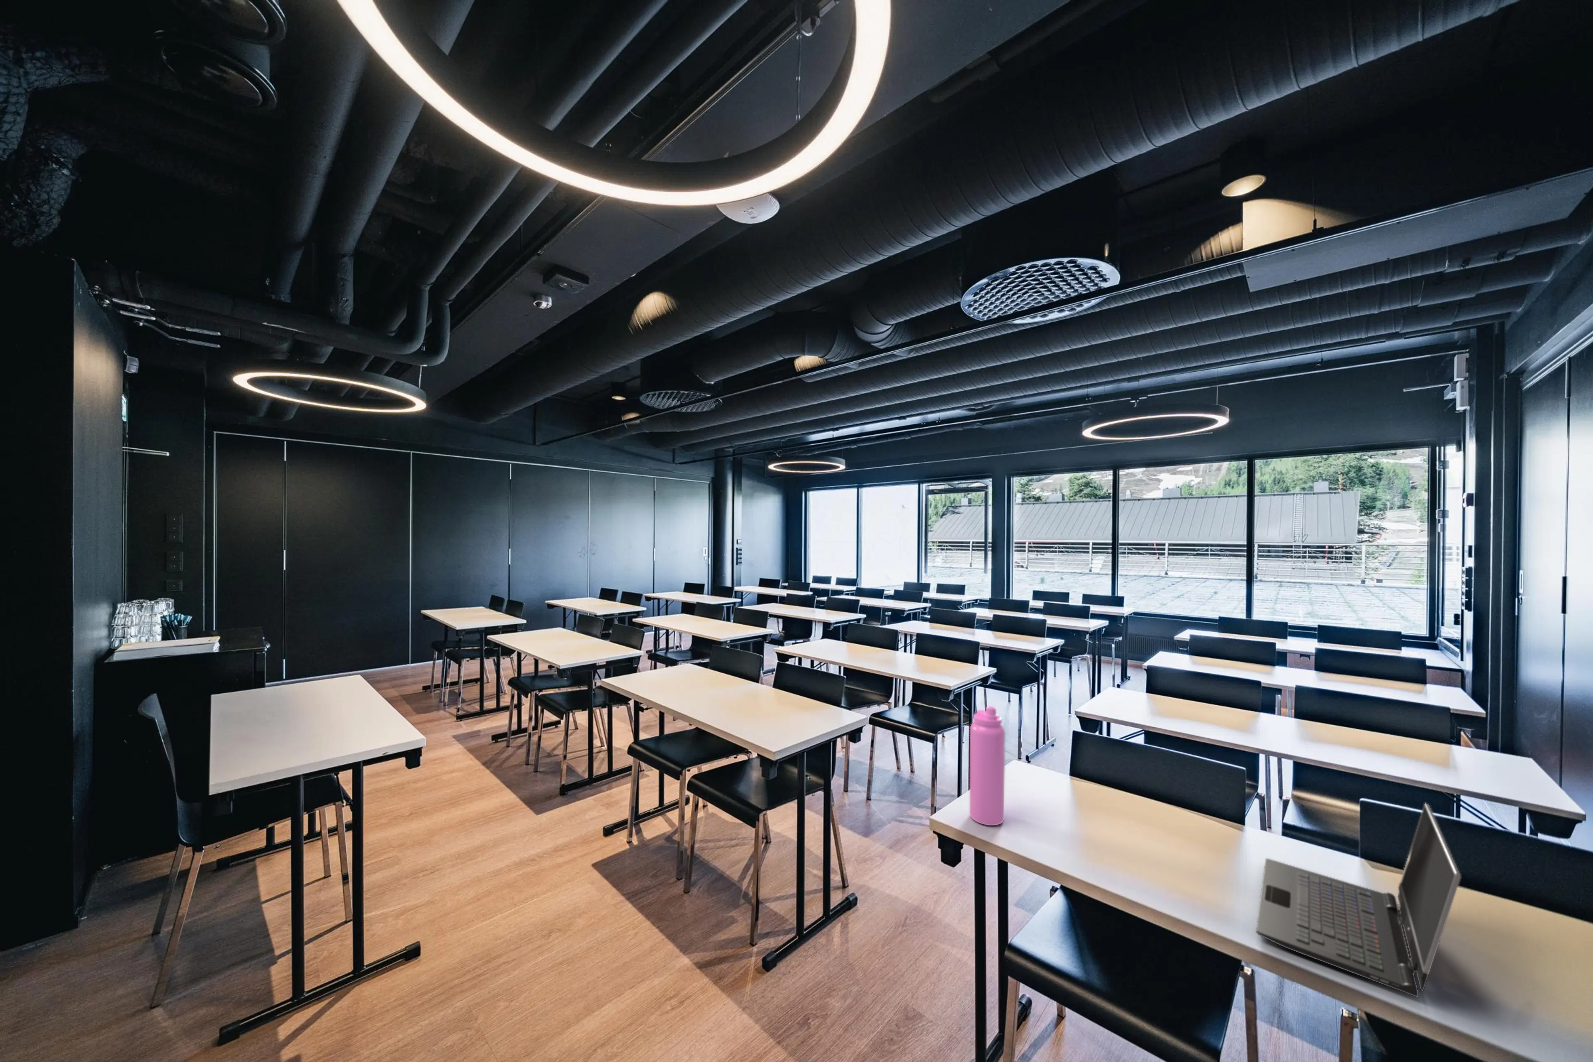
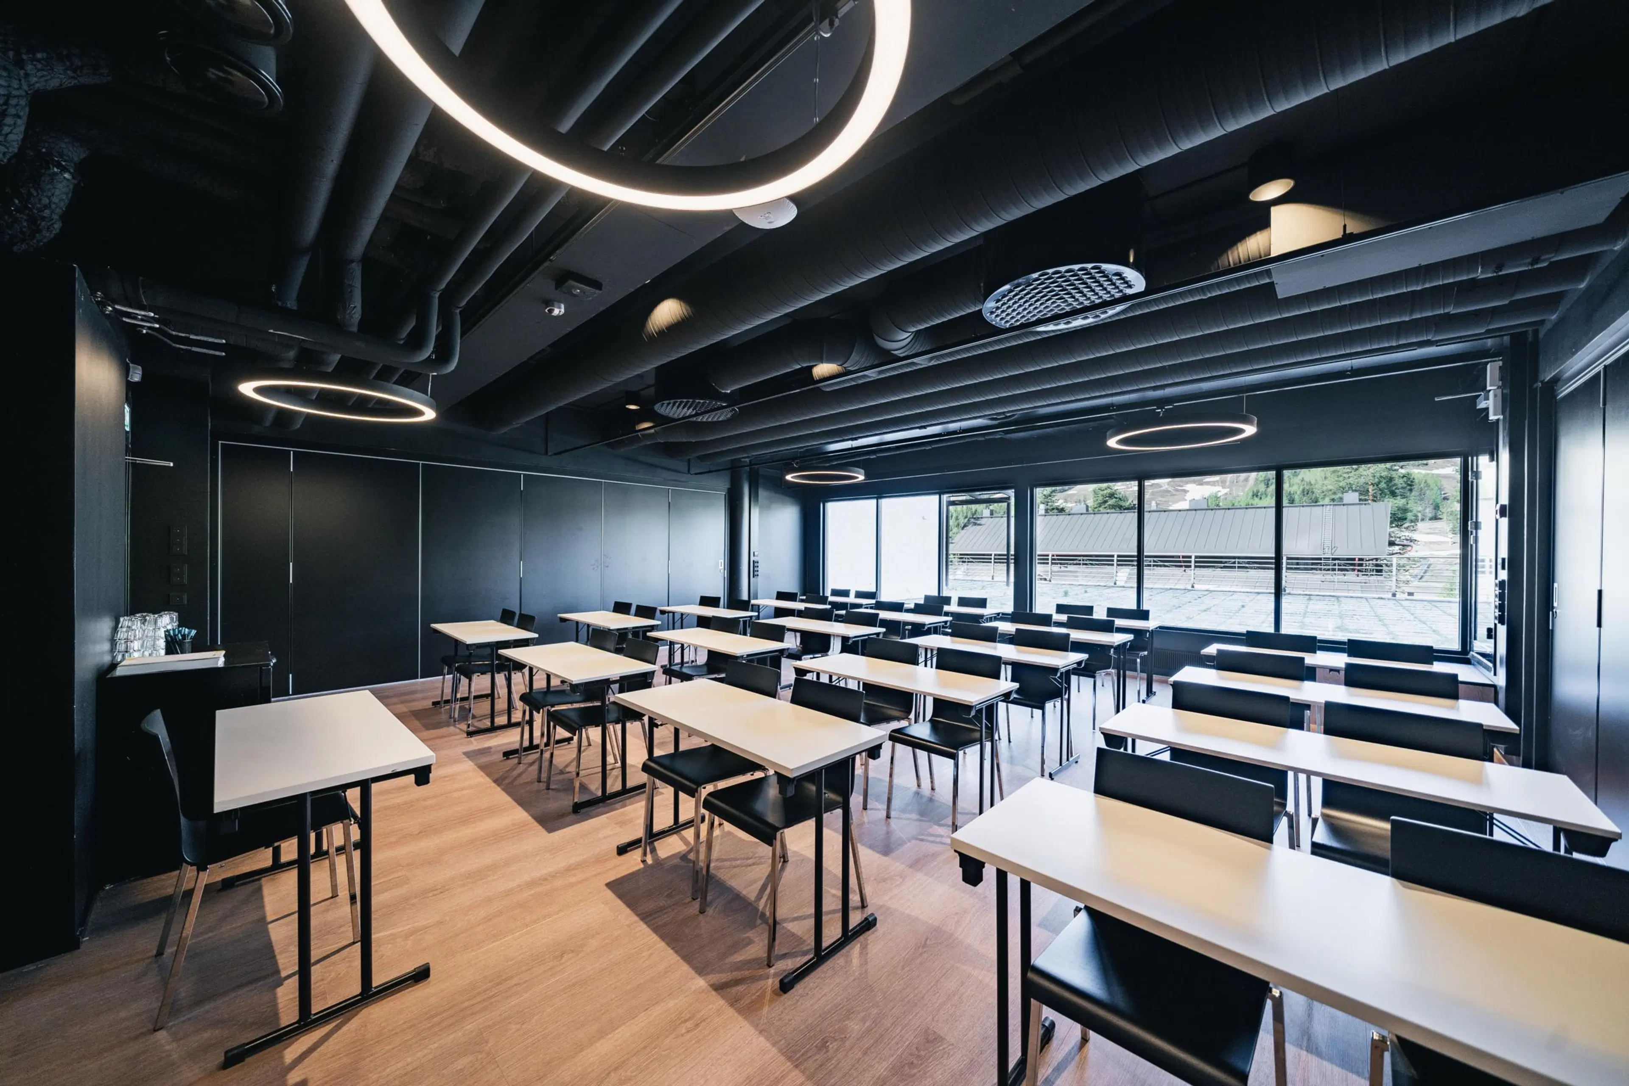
- laptop computer (1343, 881)
- water bottle (987, 762)
